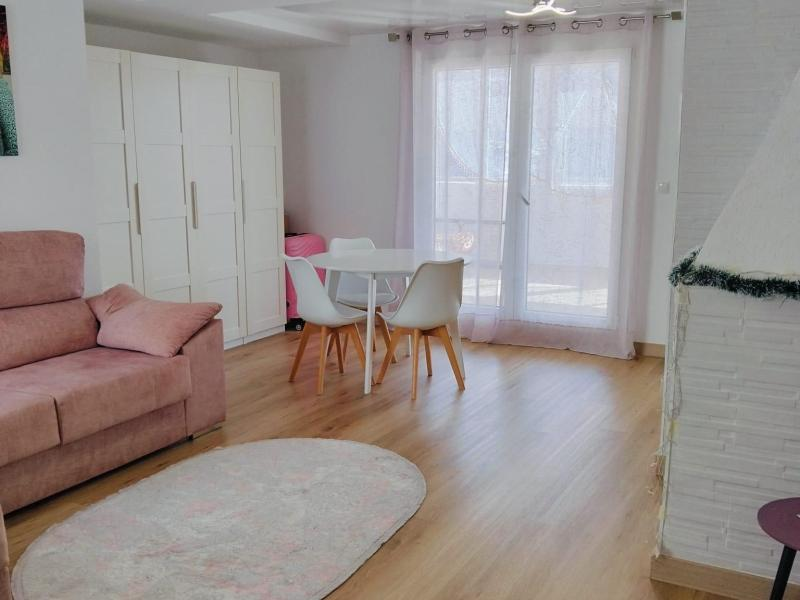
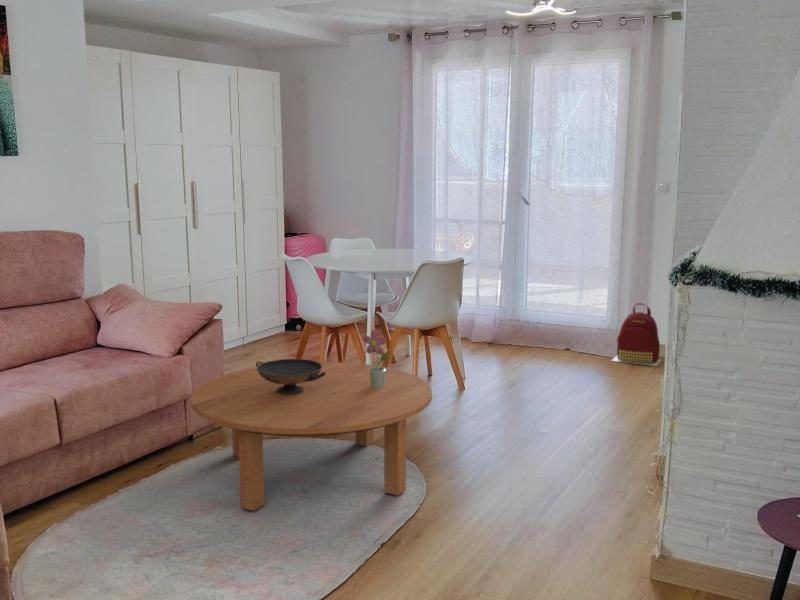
+ decorative bowl (290, 378)
+ potted flower (377, 357)
+ backpack (637, 332)
+ coffee table (313, 431)
